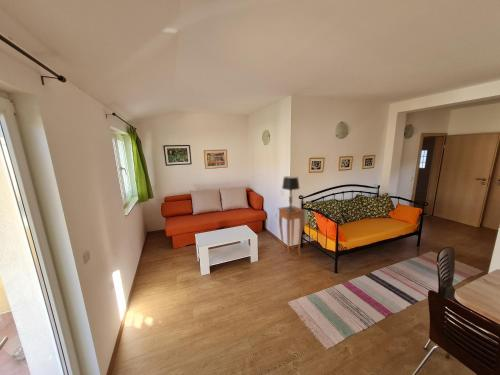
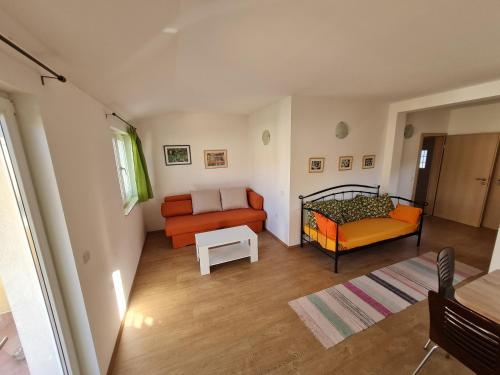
- table lamp (290, 193)
- side table (289, 232)
